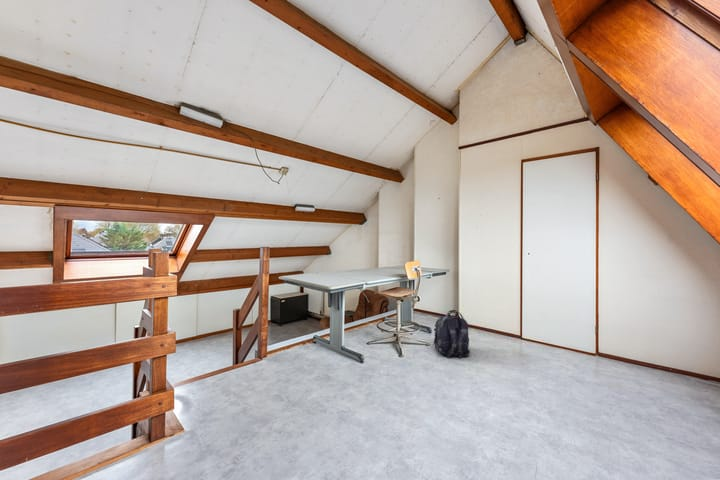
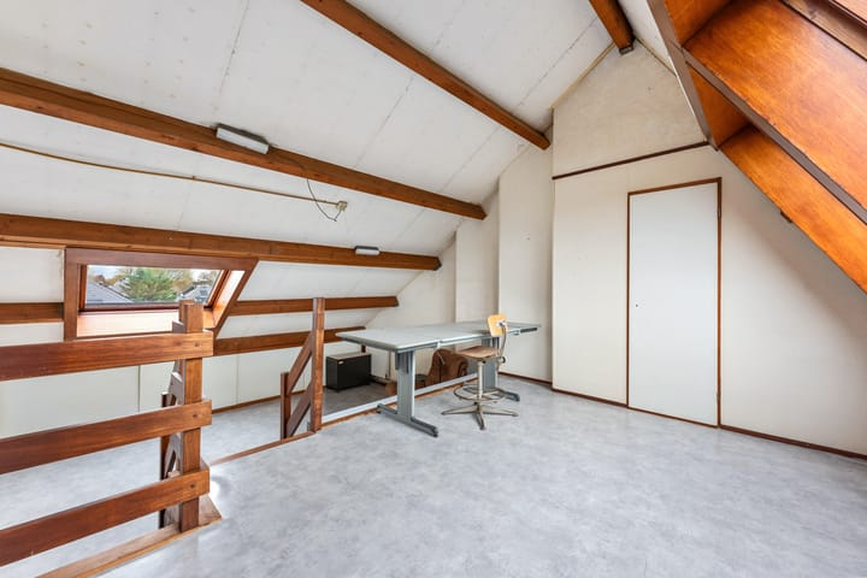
- backpack (451, 330)
